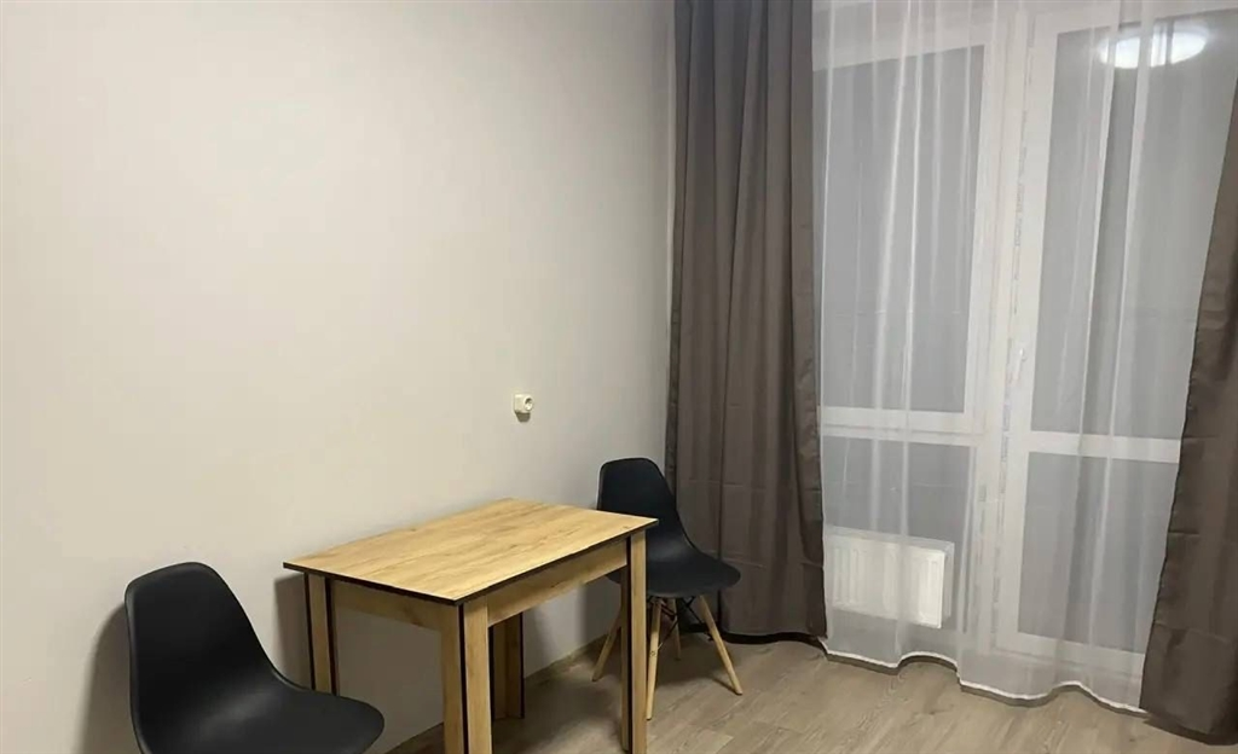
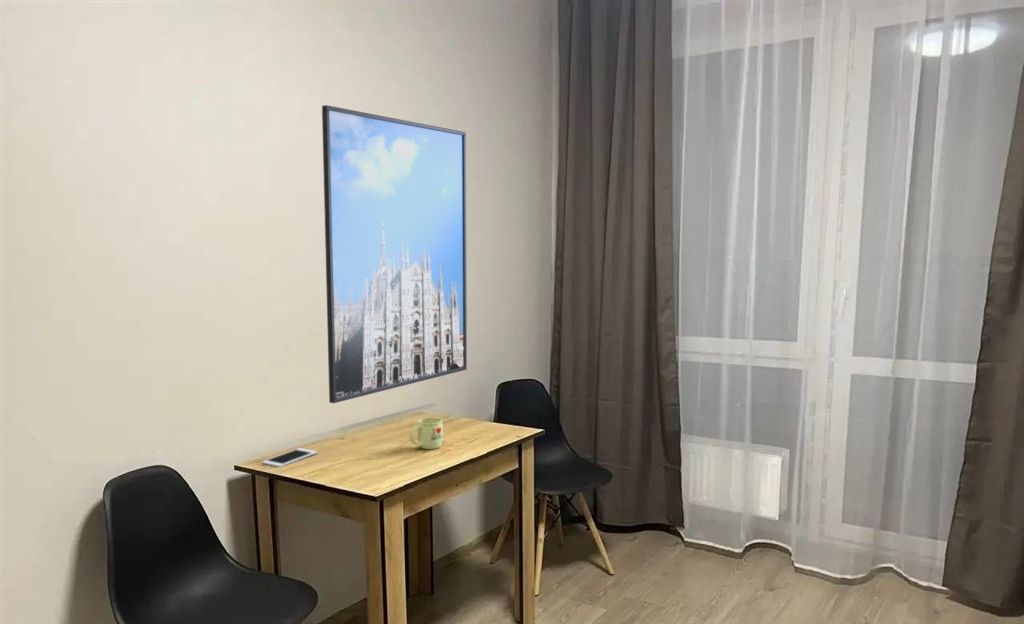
+ mug (426, 434)
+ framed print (403, 255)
+ cell phone (290, 457)
